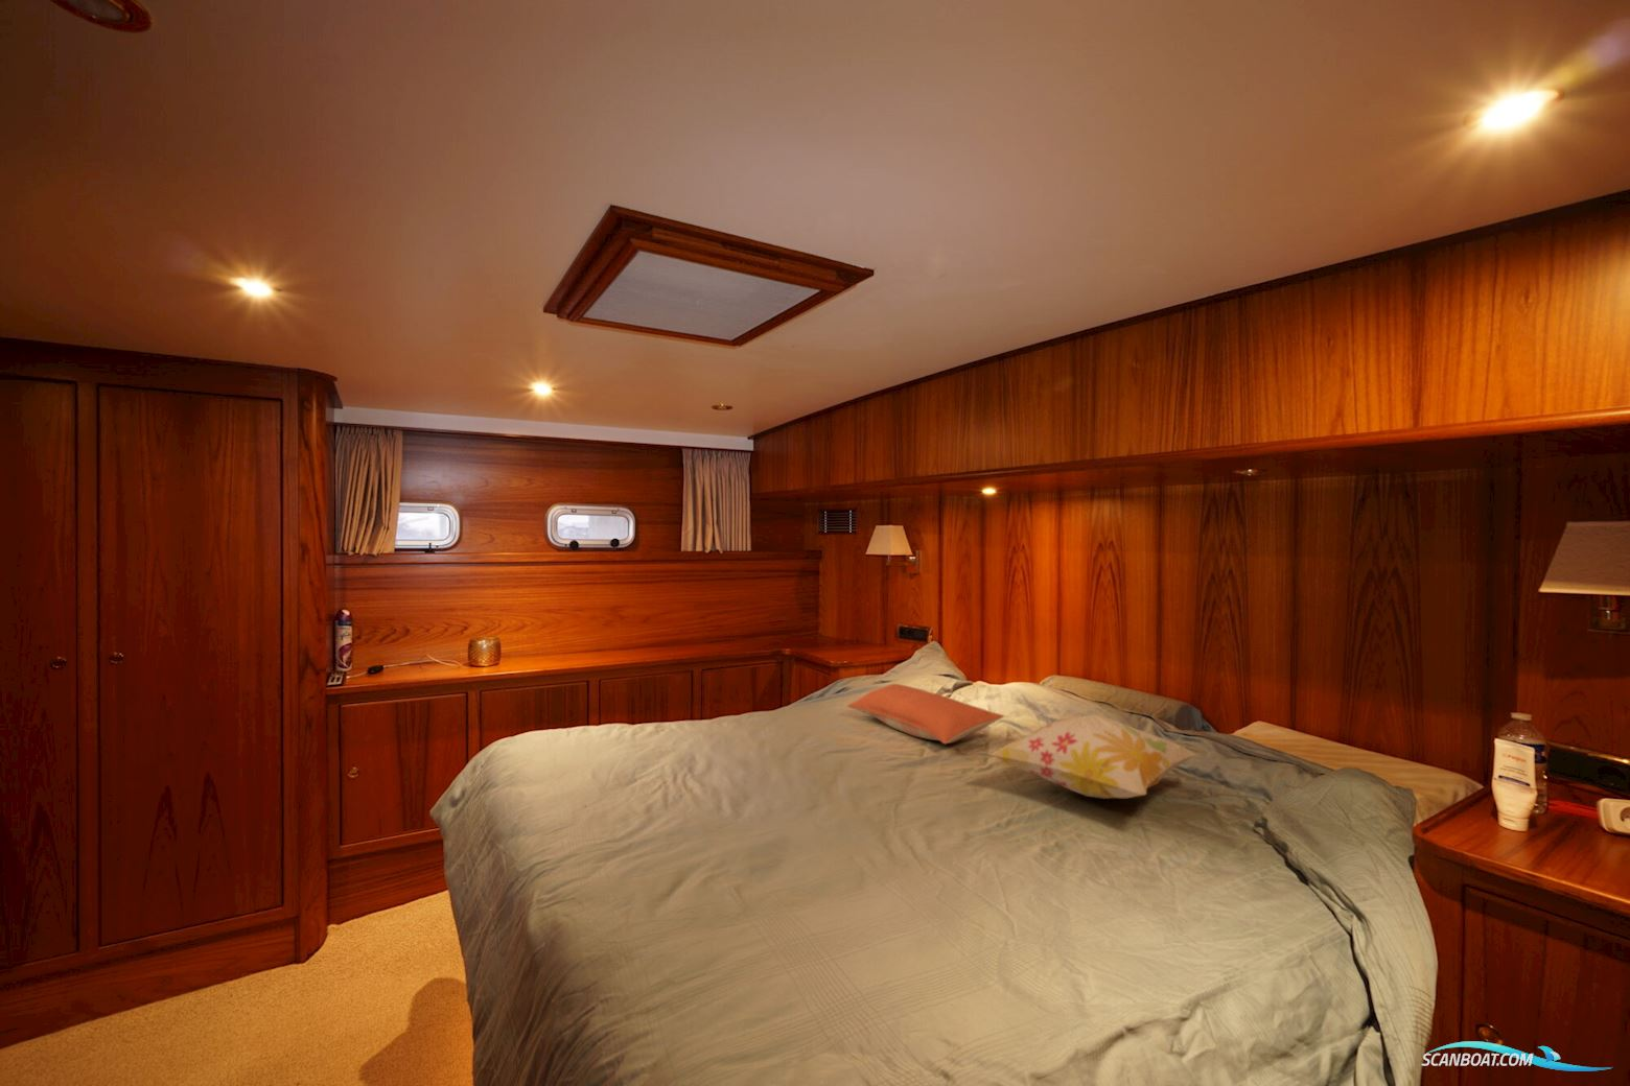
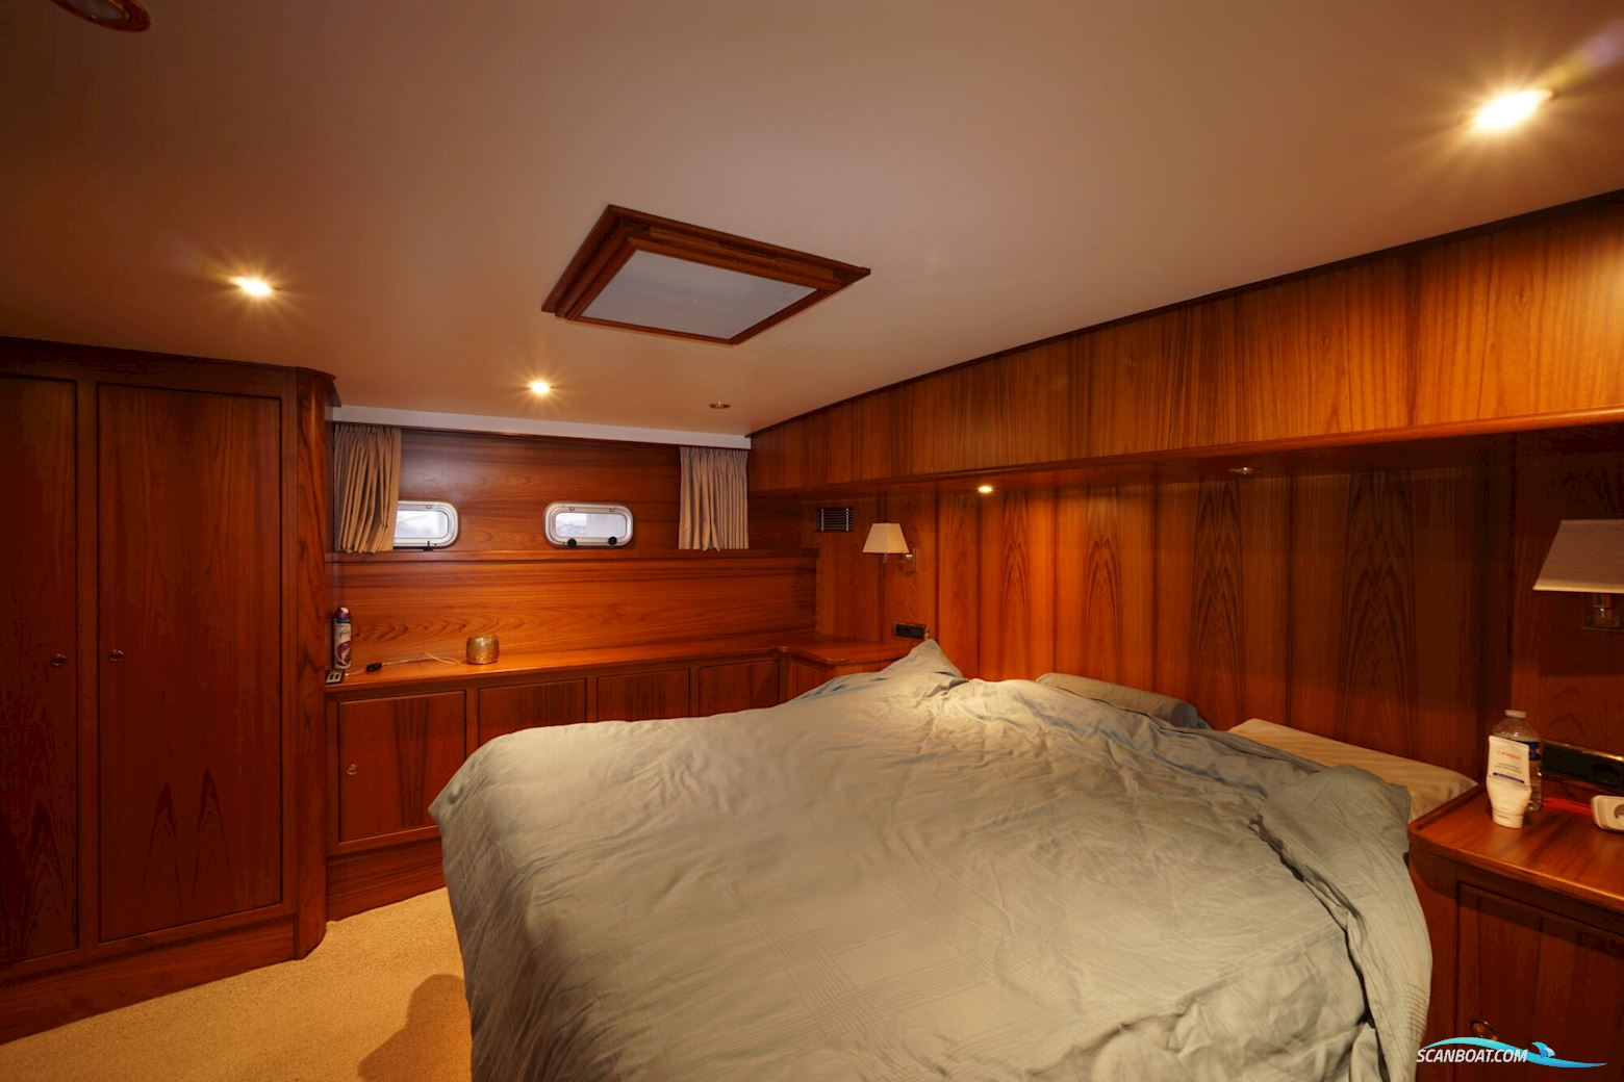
- decorative pillow (1093, 754)
- pillow (919, 711)
